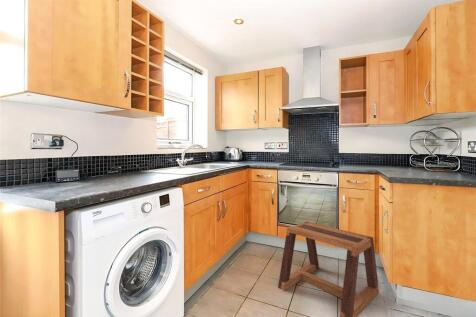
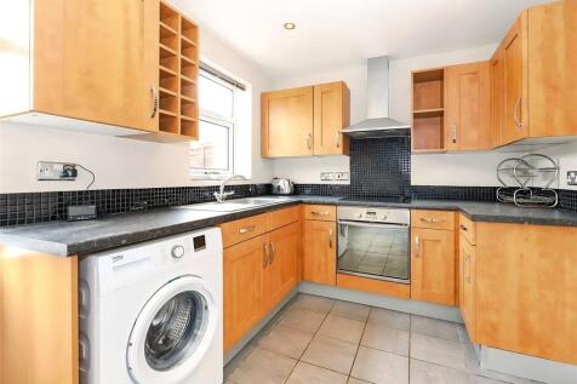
- stool (318, 263)
